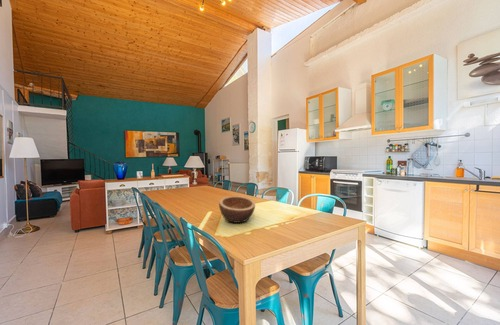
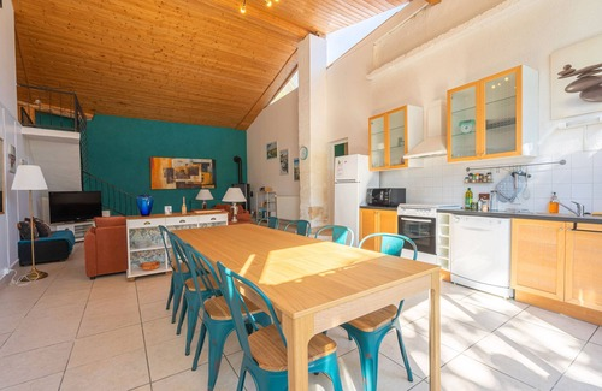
- wooden bowl (237, 209)
